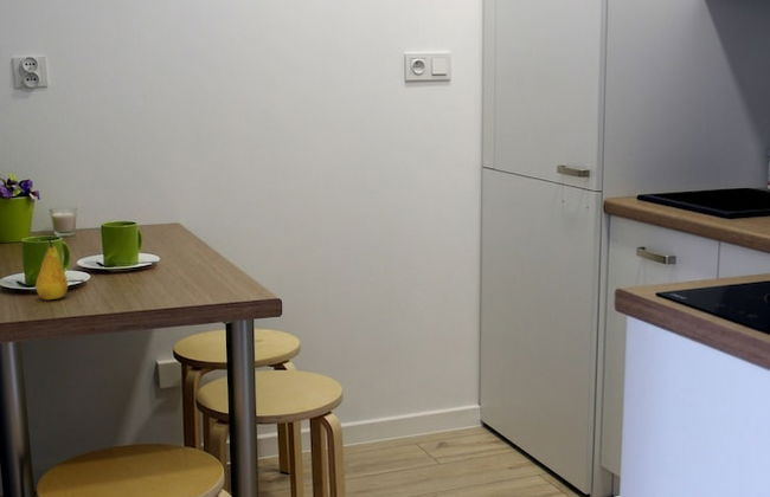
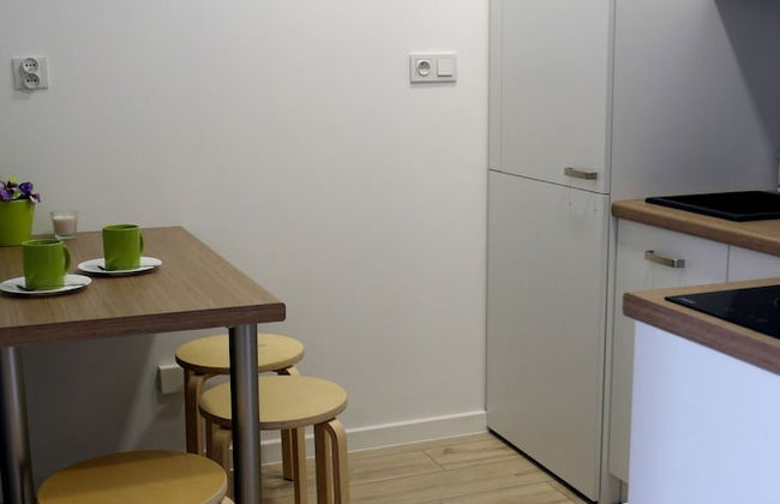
- fruit (50, 267)
